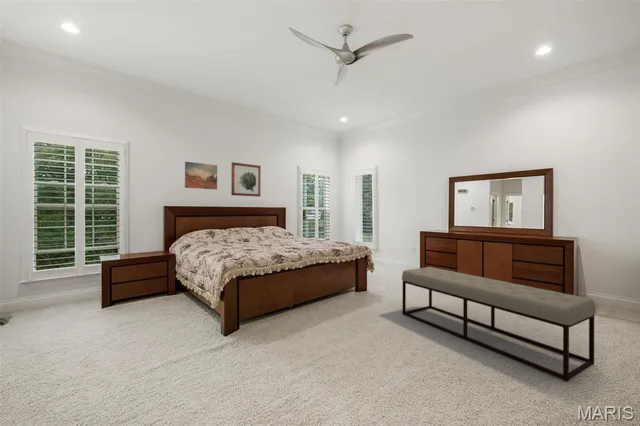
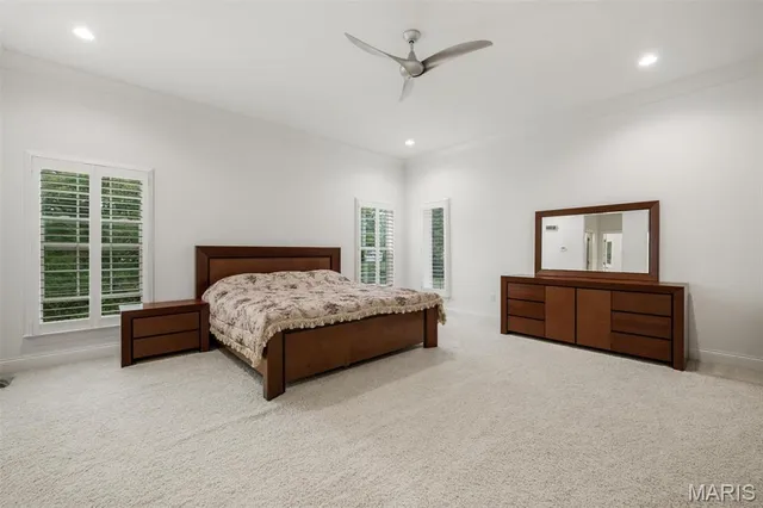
- bench (479, 303)
- wall art (201, 176)
- wall art (246, 180)
